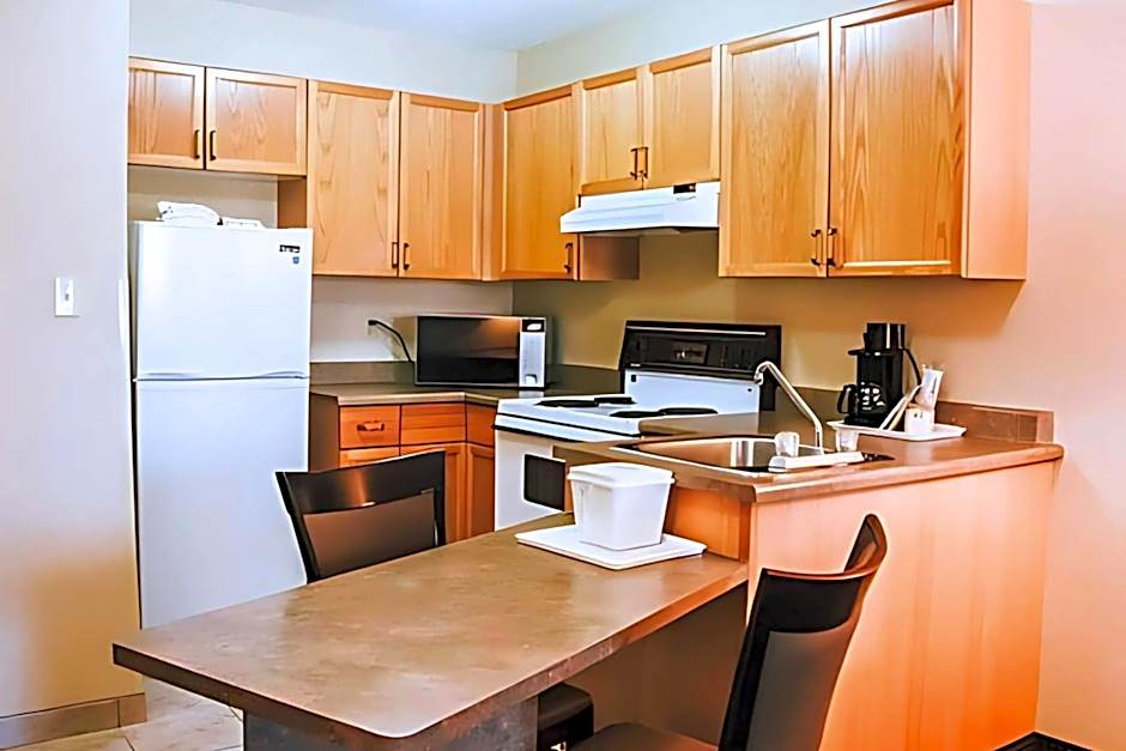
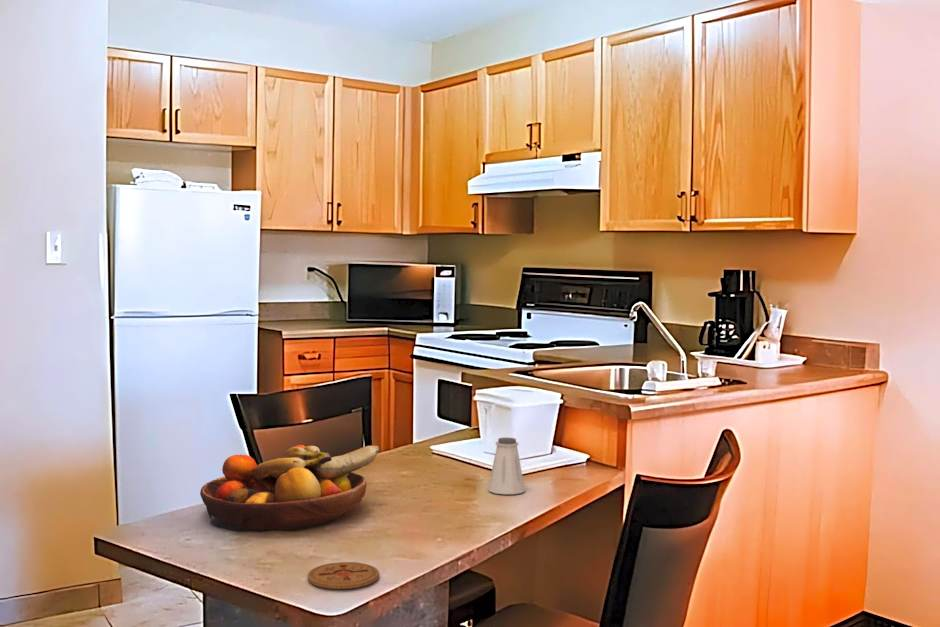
+ saltshaker (506, 464)
+ fruit bowl (286, 477)
+ coaster (343, 574)
